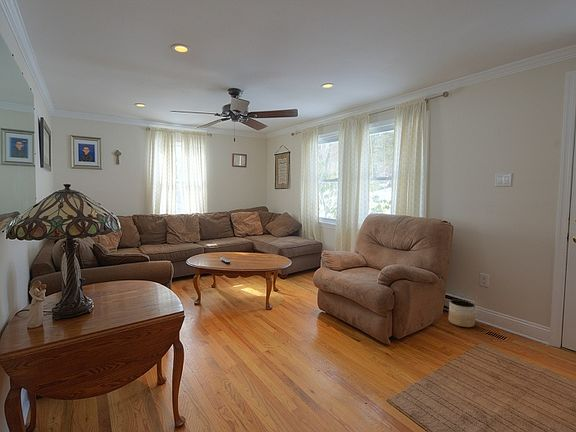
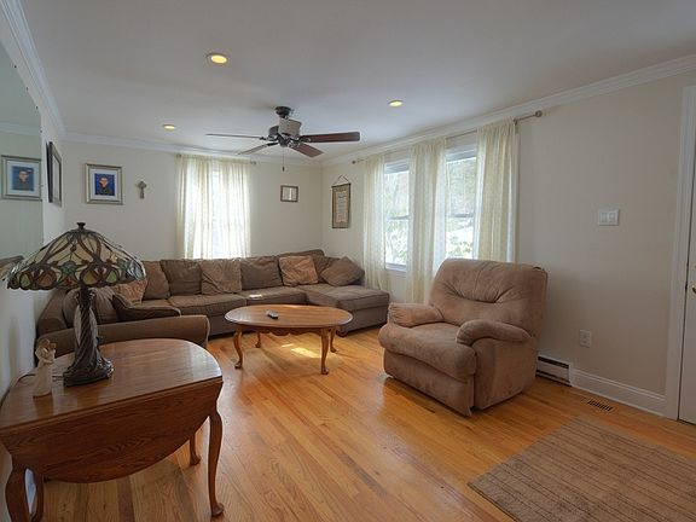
- planter (461, 313)
